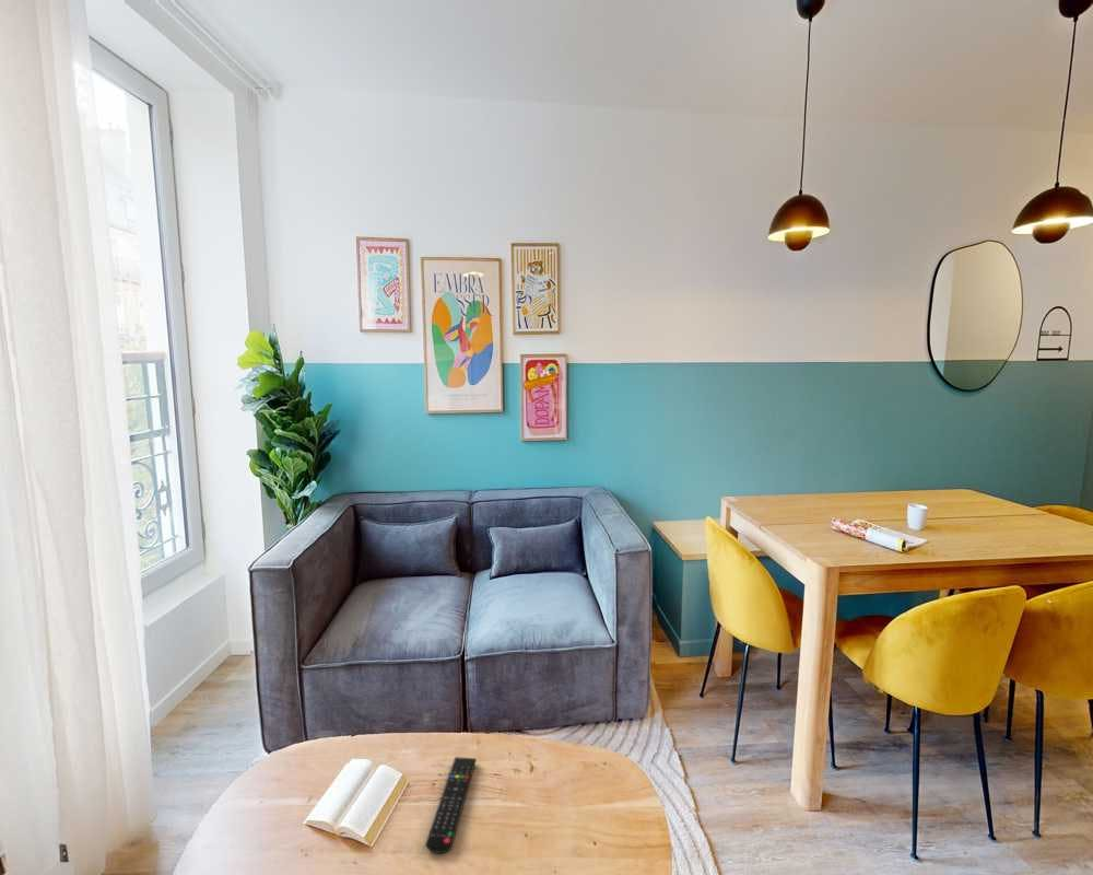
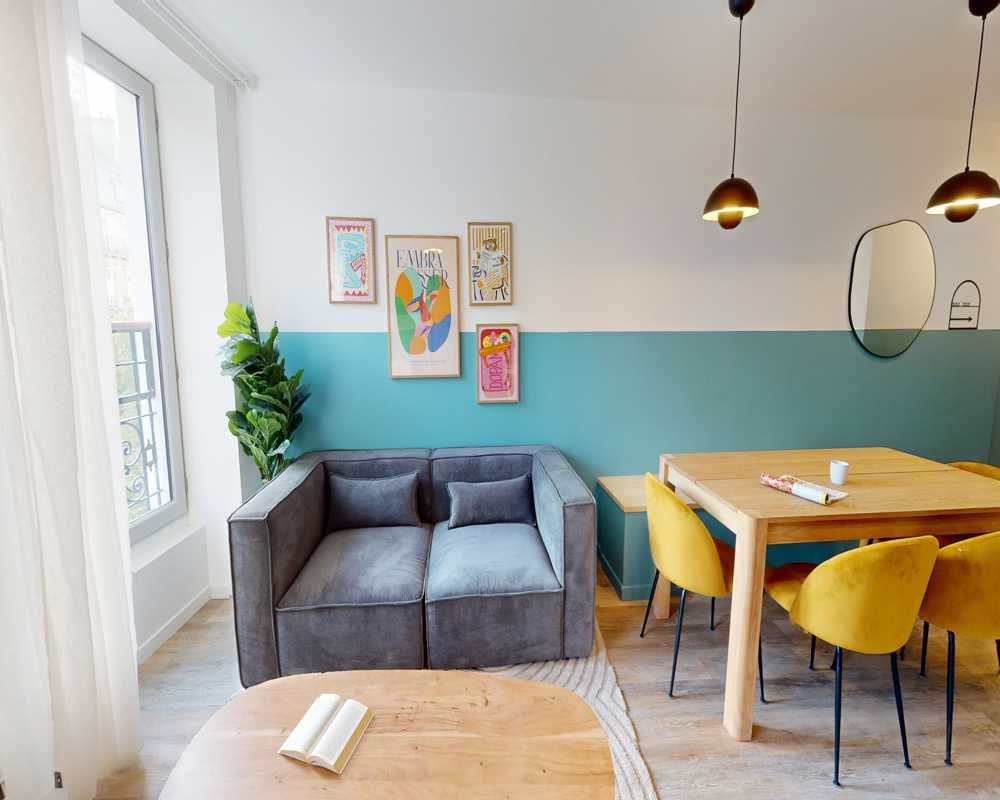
- remote control (453, 801)
